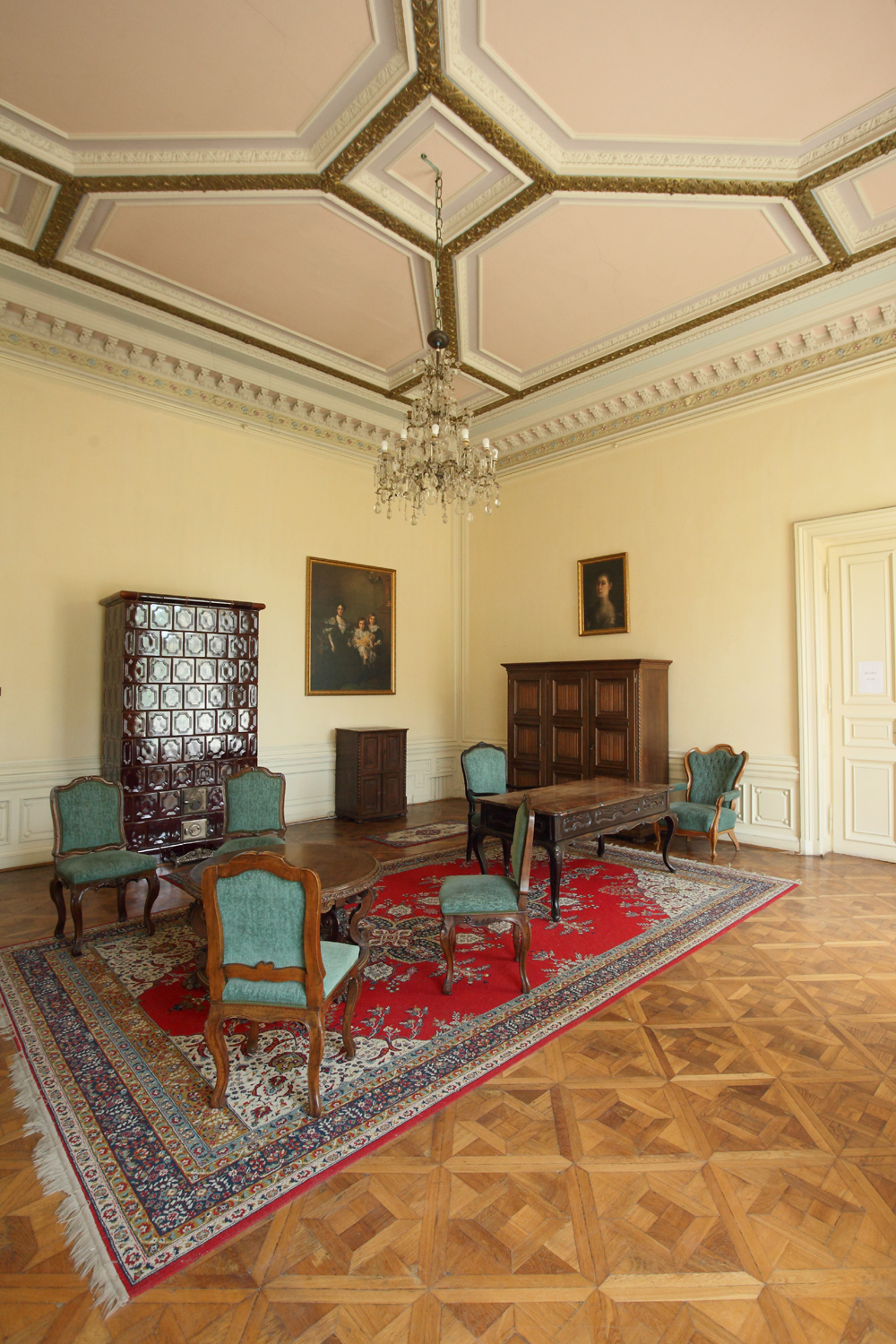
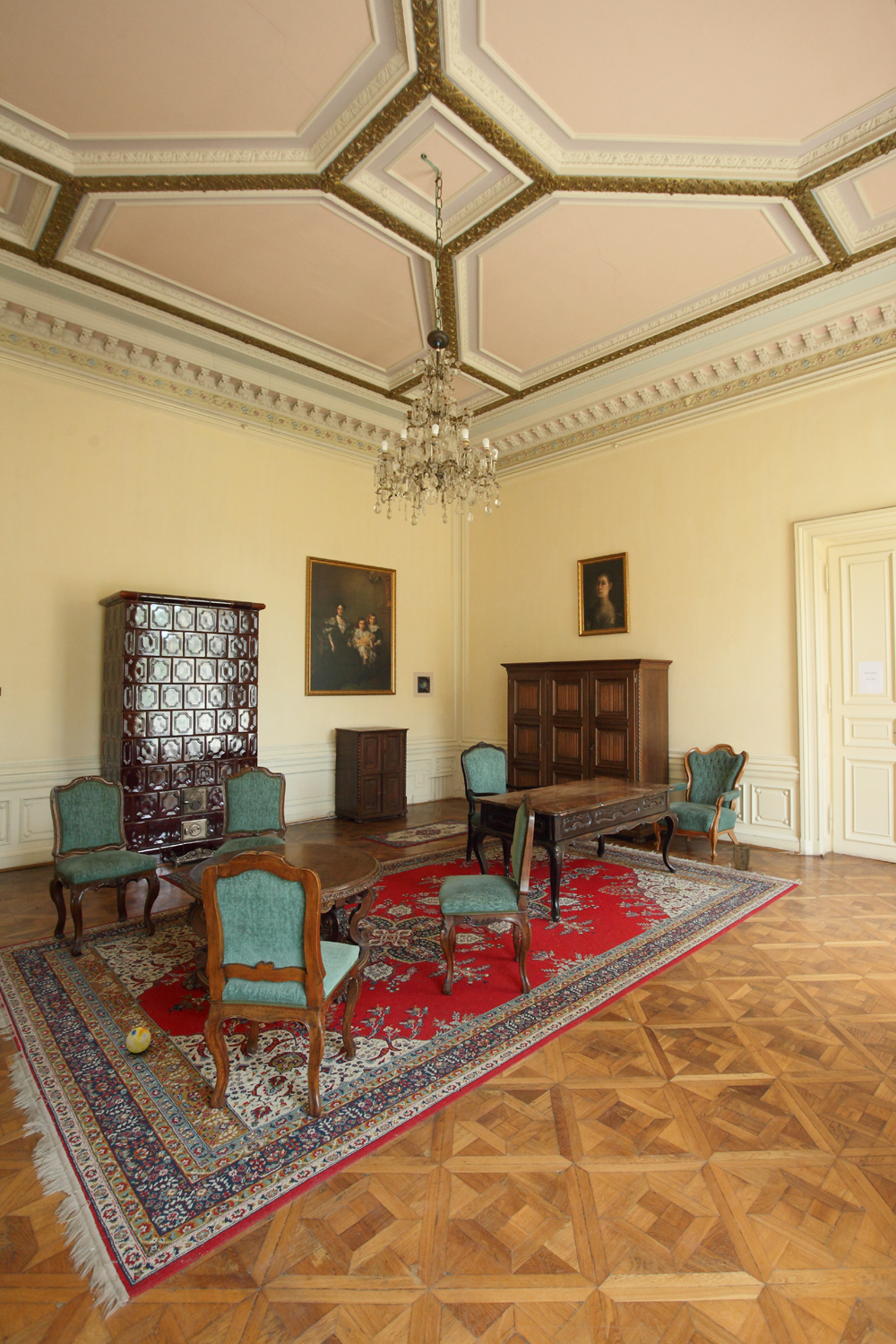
+ plant pot (741, 857)
+ decorative ball (138, 1039)
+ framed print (423, 685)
